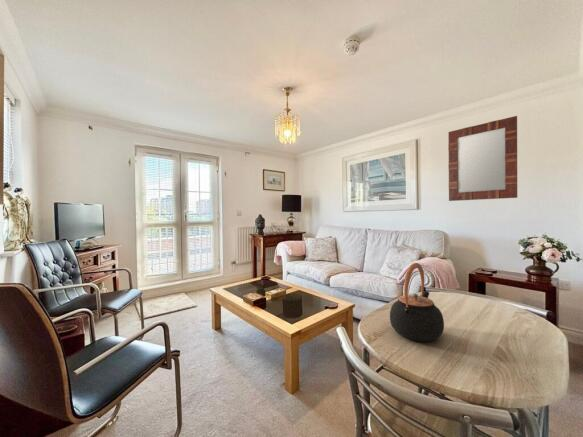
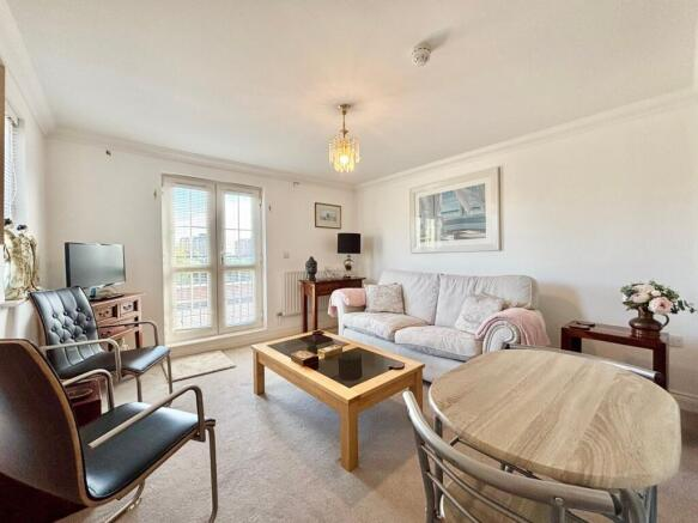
- teapot (417, 296)
- home mirror (480, 162)
